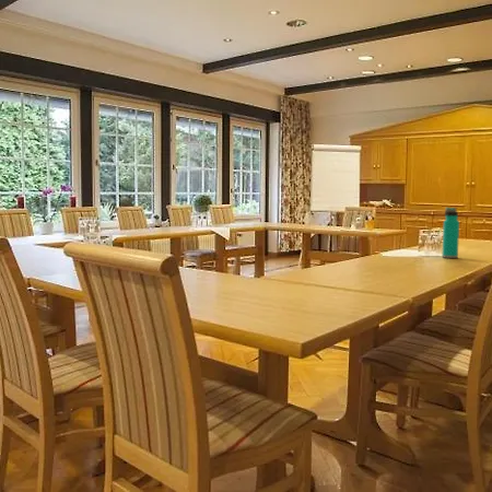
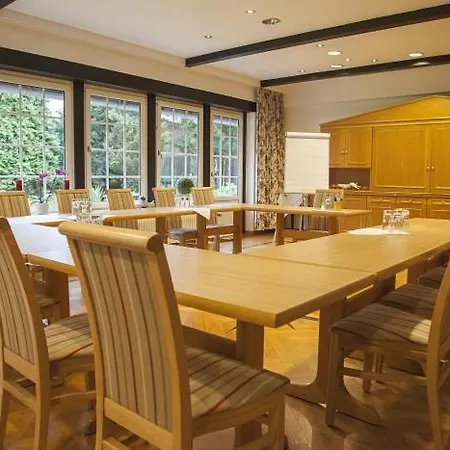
- water bottle (450, 232)
